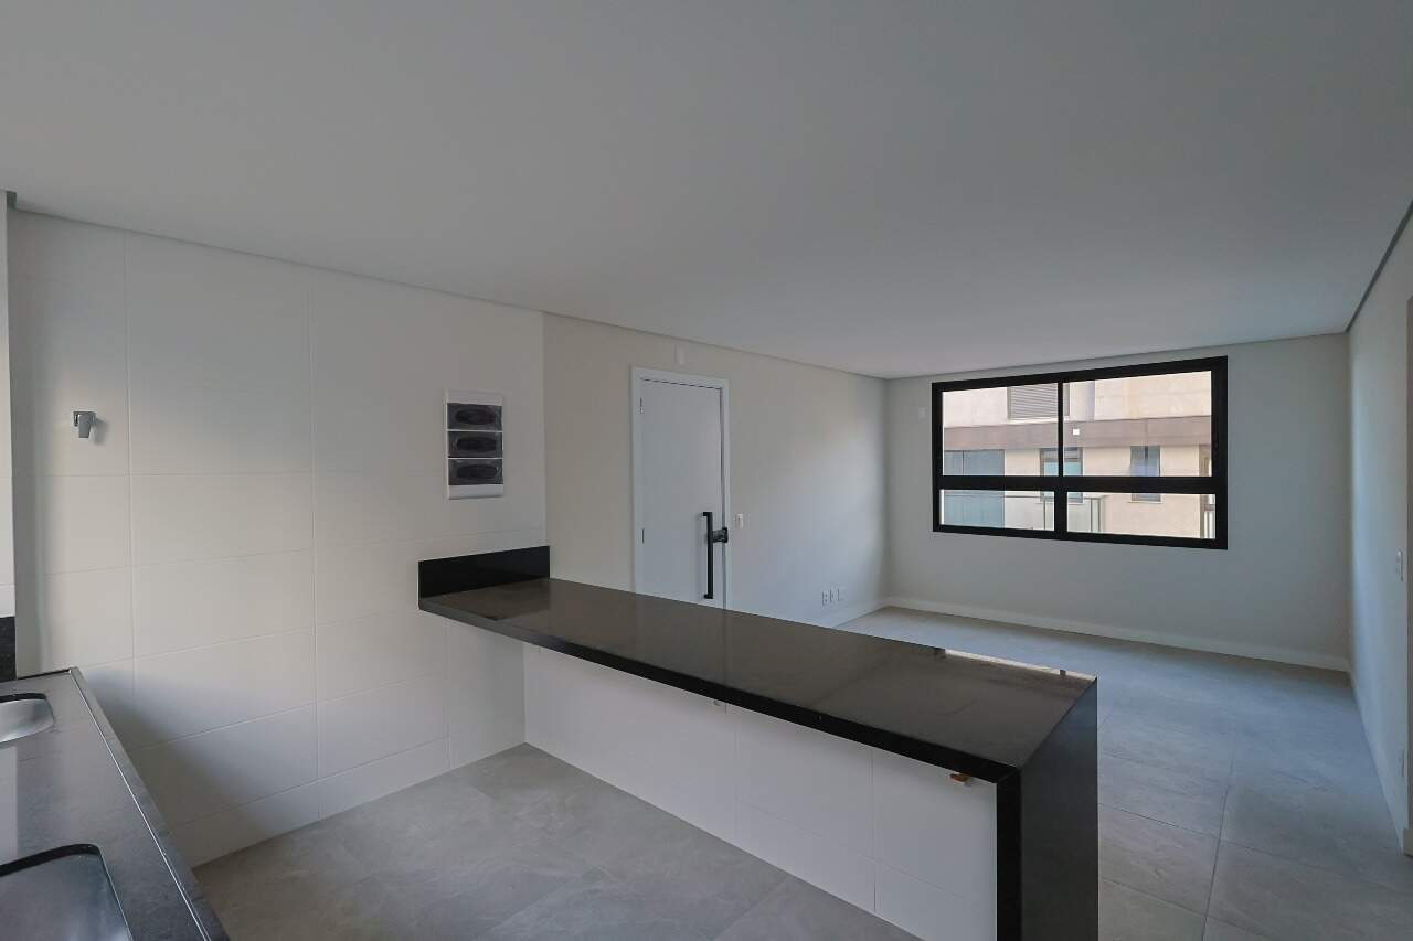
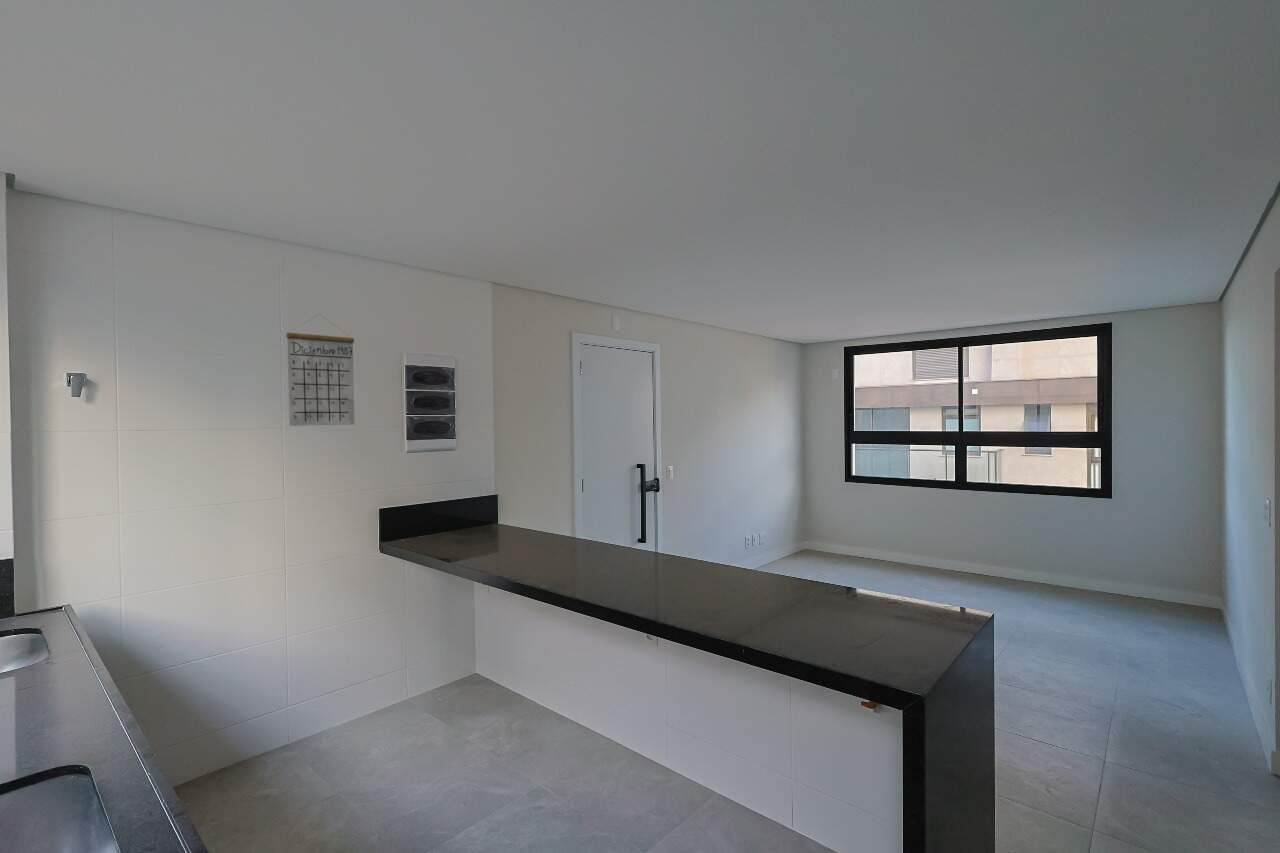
+ calendar (322, 369)
